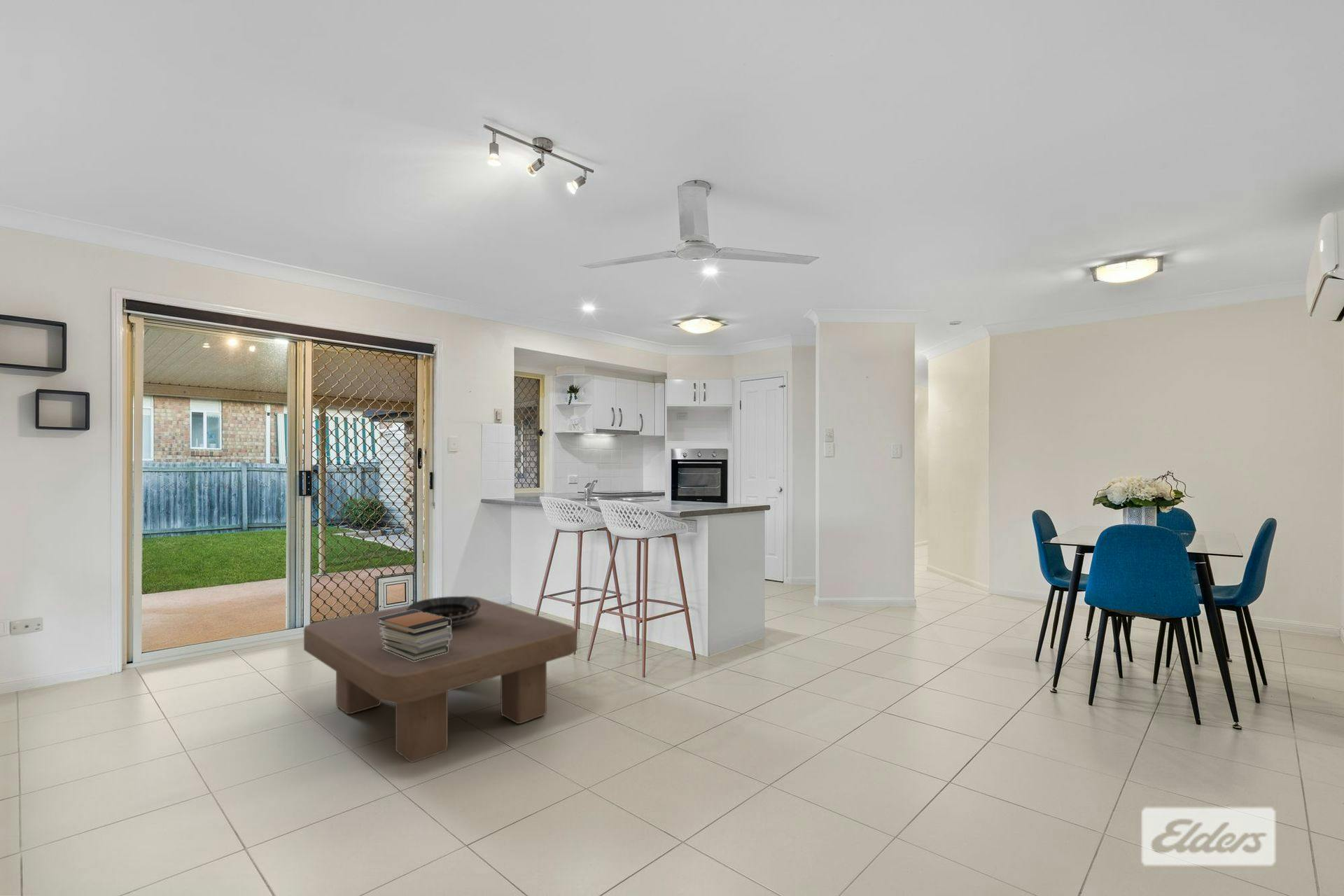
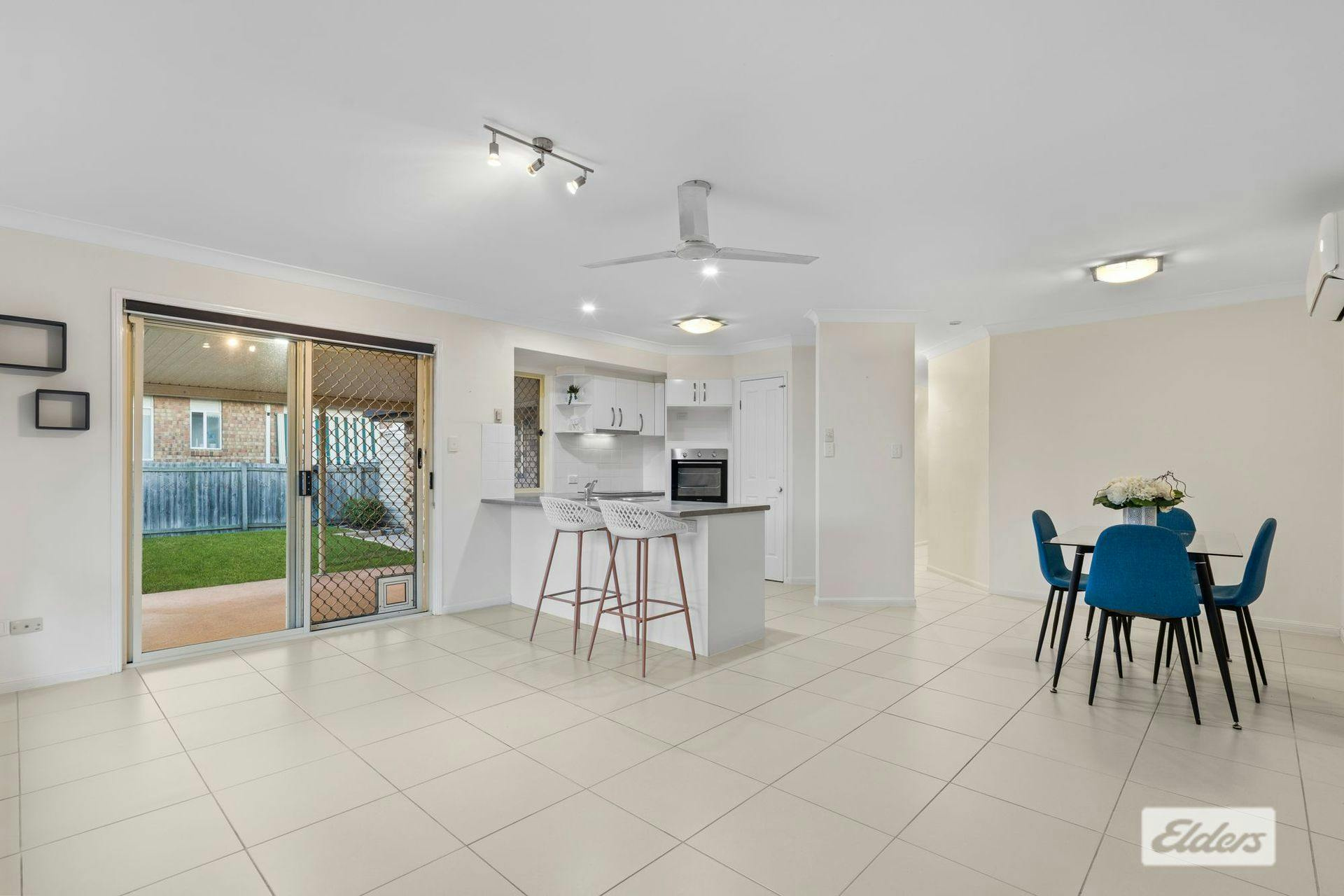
- book stack (415, 634)
- decorative bowl (443, 614)
- coffee table (439, 668)
